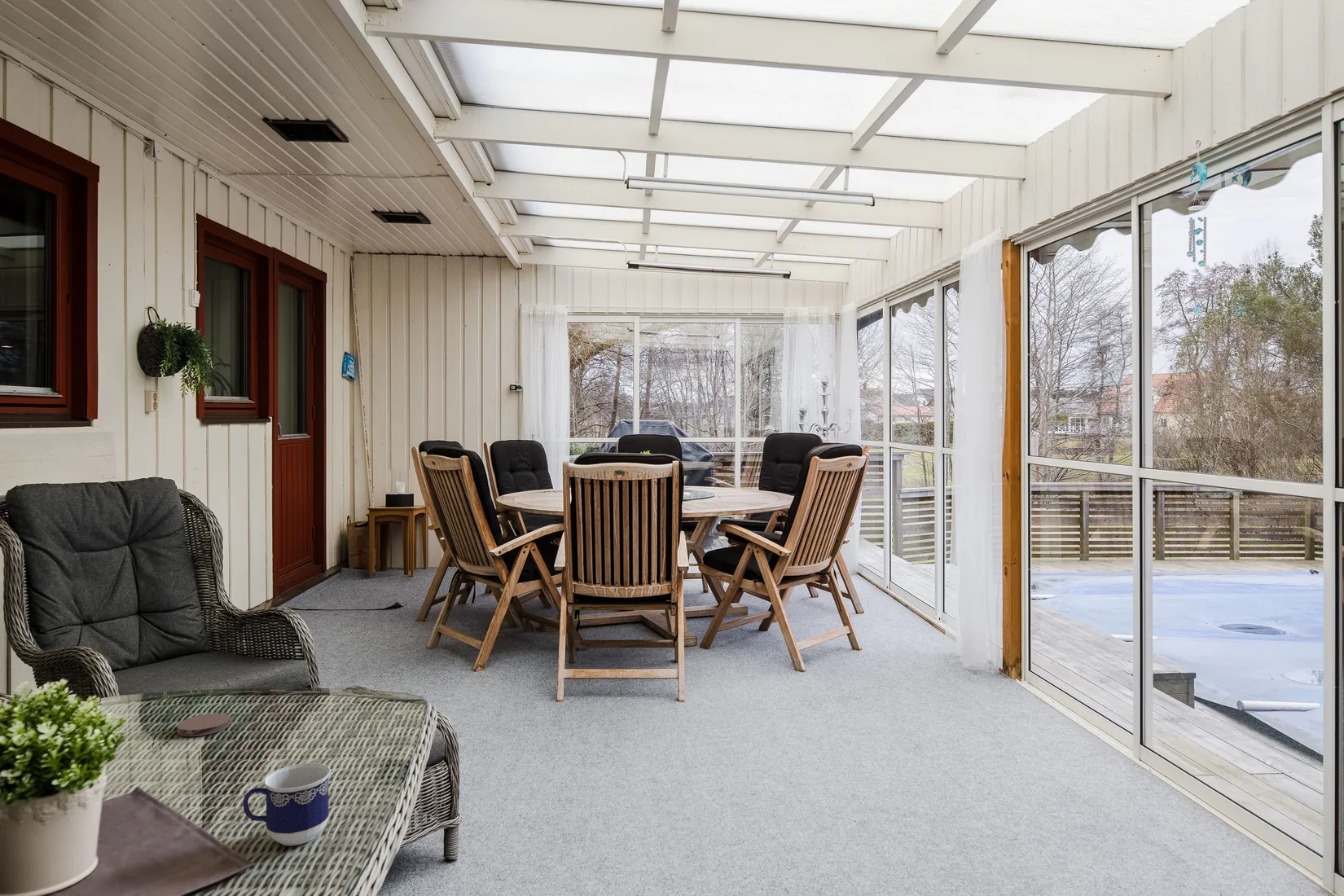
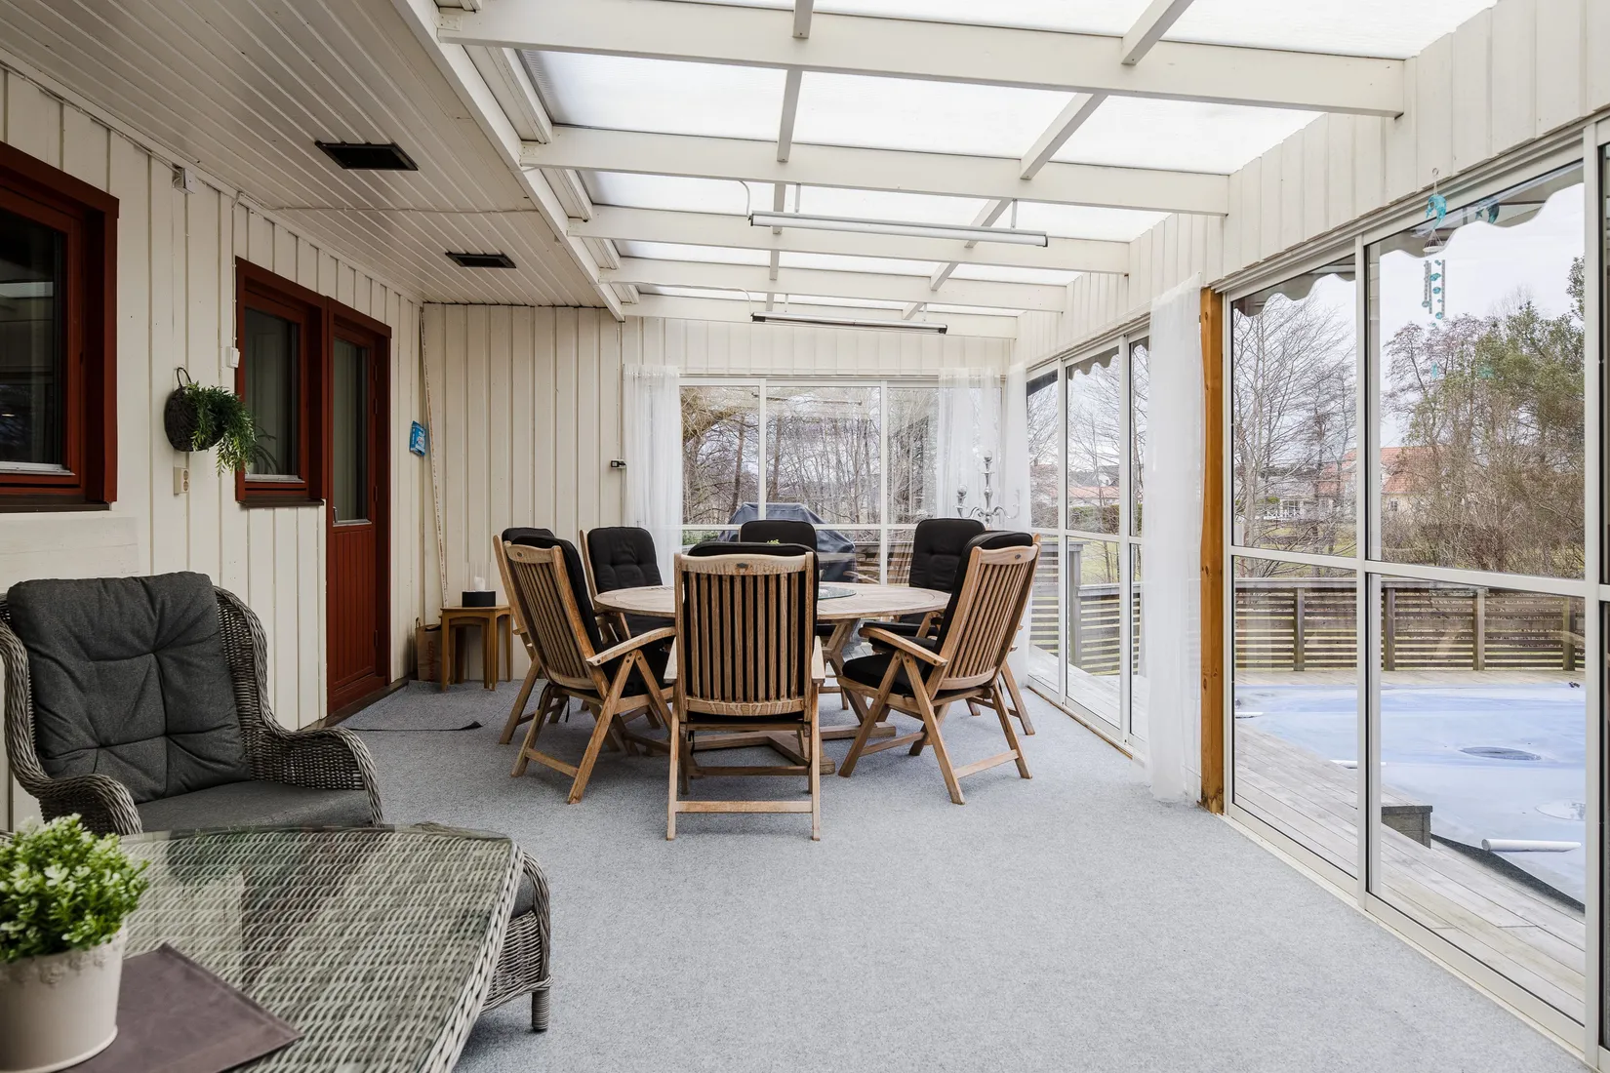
- cup (288, 808)
- coaster (204, 724)
